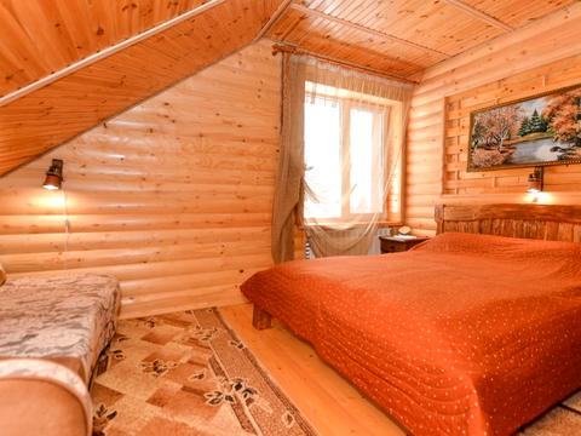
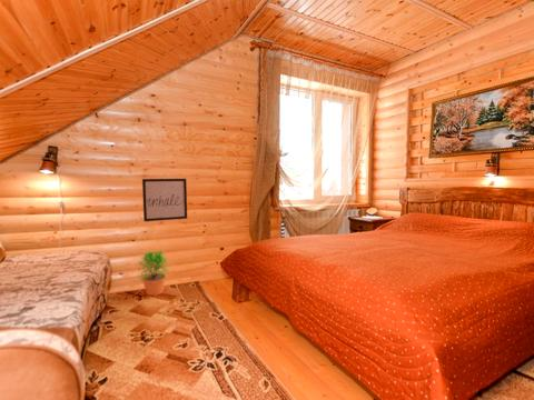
+ wall art (165, 199)
+ potted plant (154, 270)
